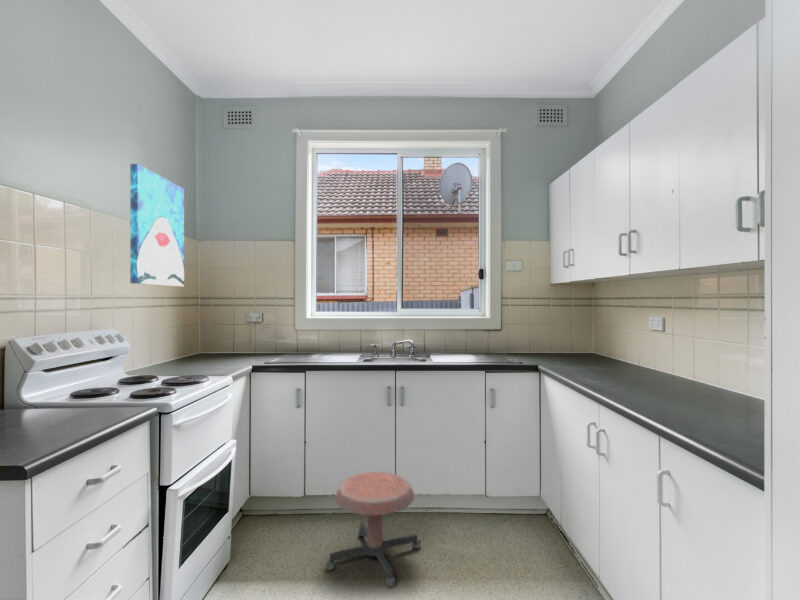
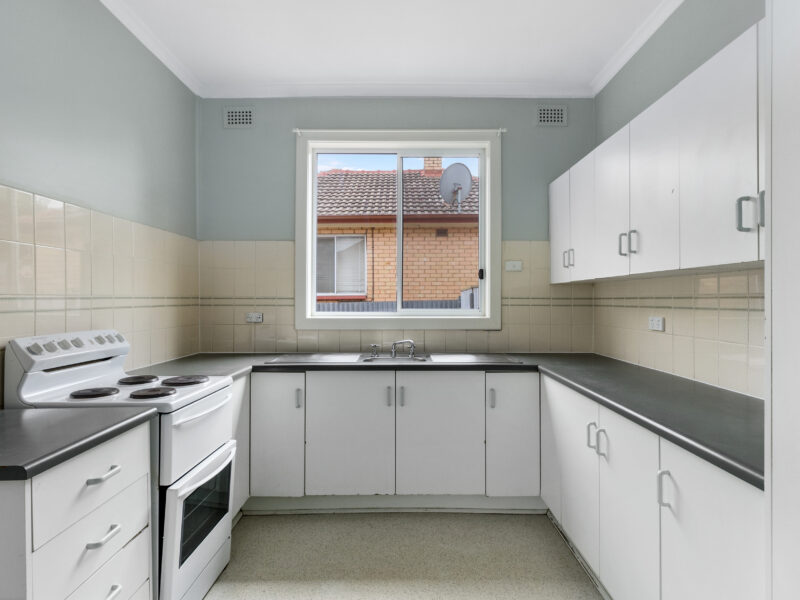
- wall art (160, 231)
- stool (375, 521)
